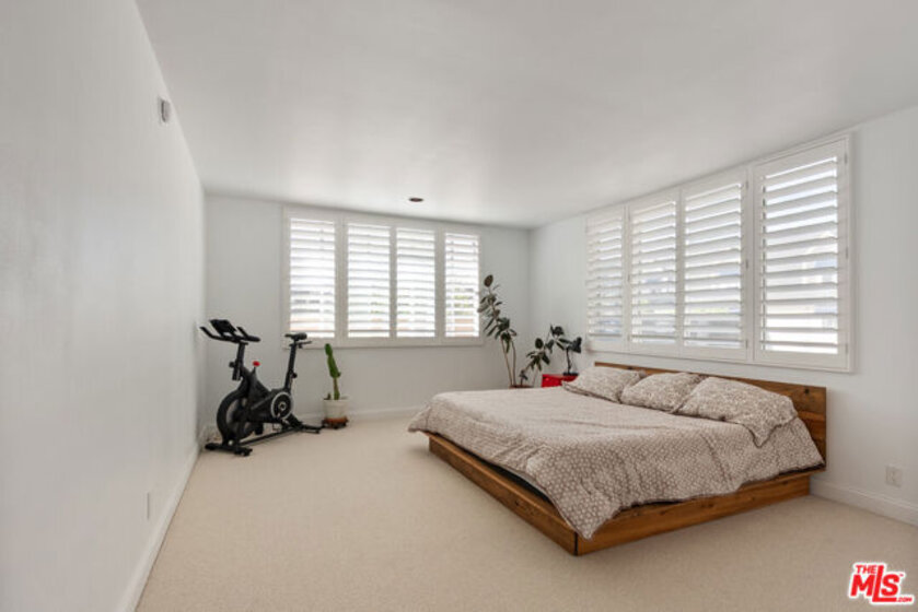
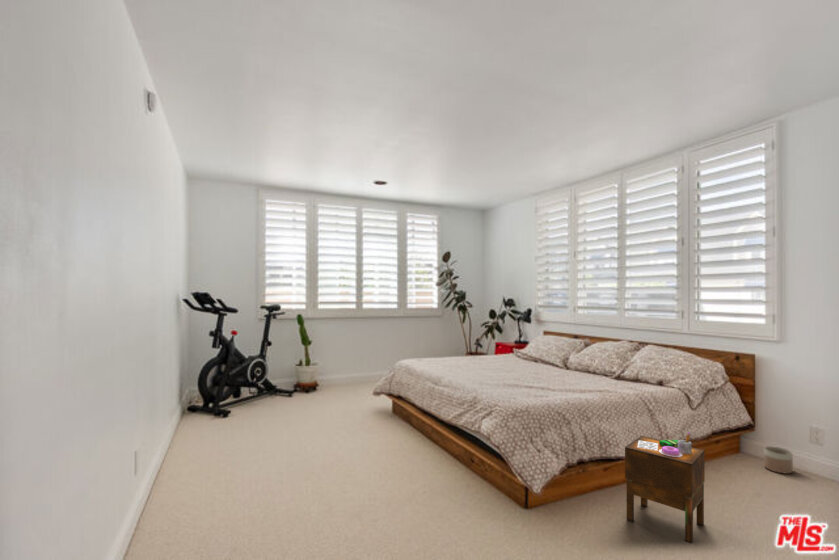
+ planter (778, 459)
+ nightstand (664, 476)
